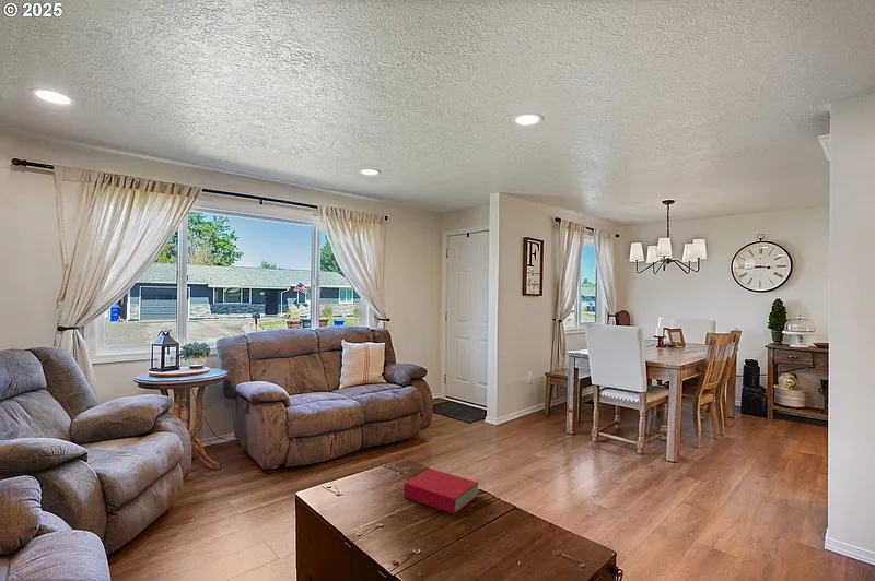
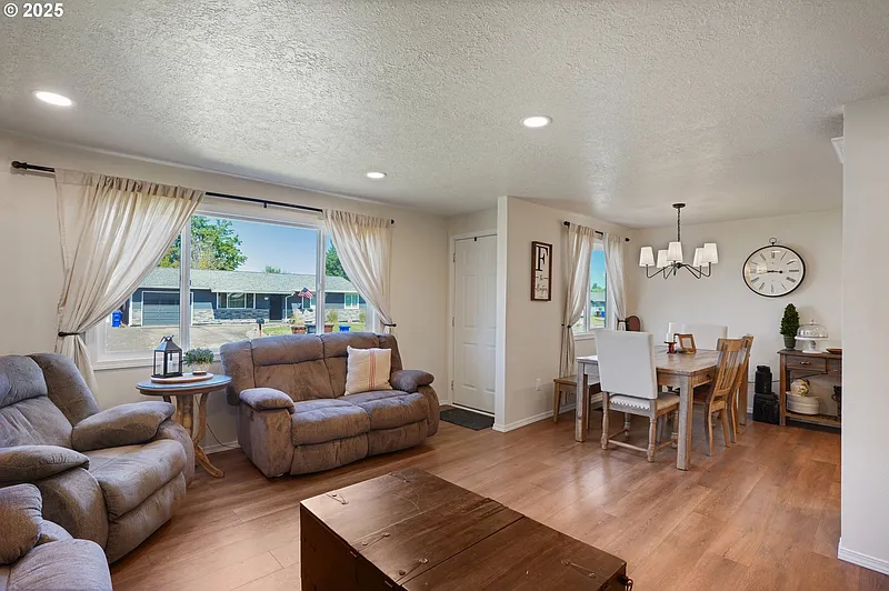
- book (441, 489)
